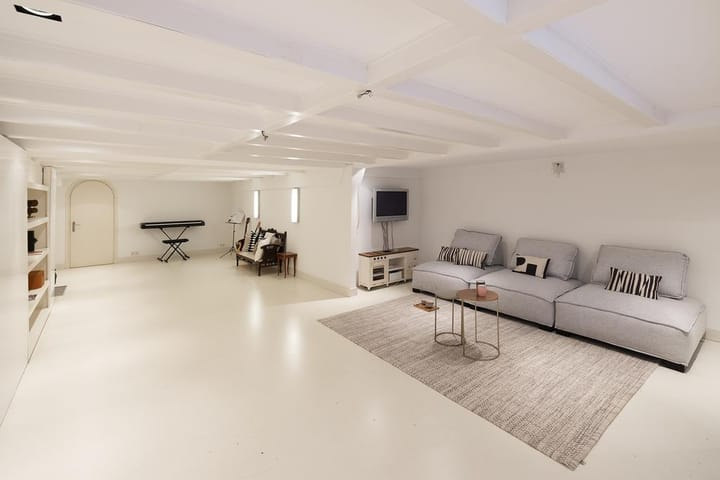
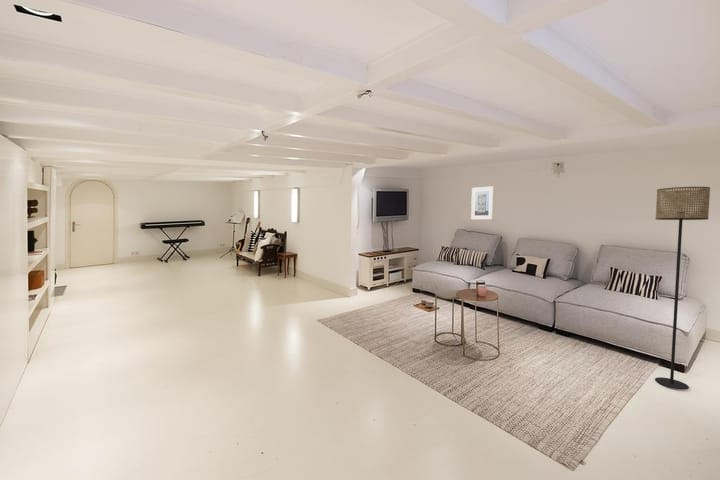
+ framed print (482, 203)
+ floor lamp (677, 287)
